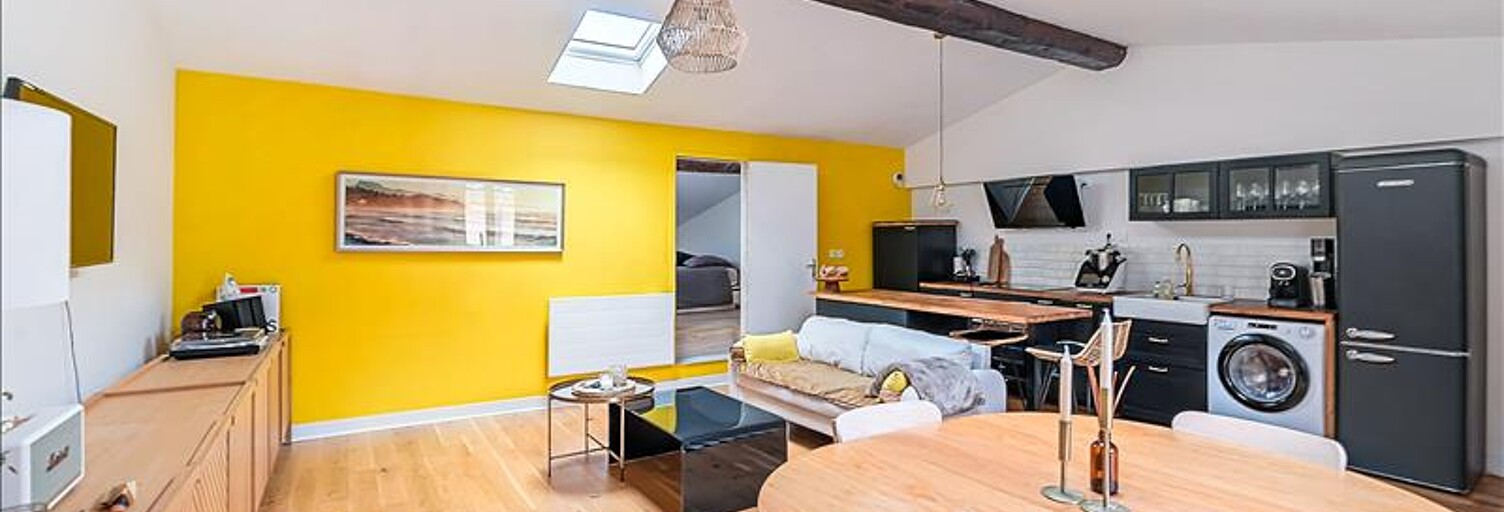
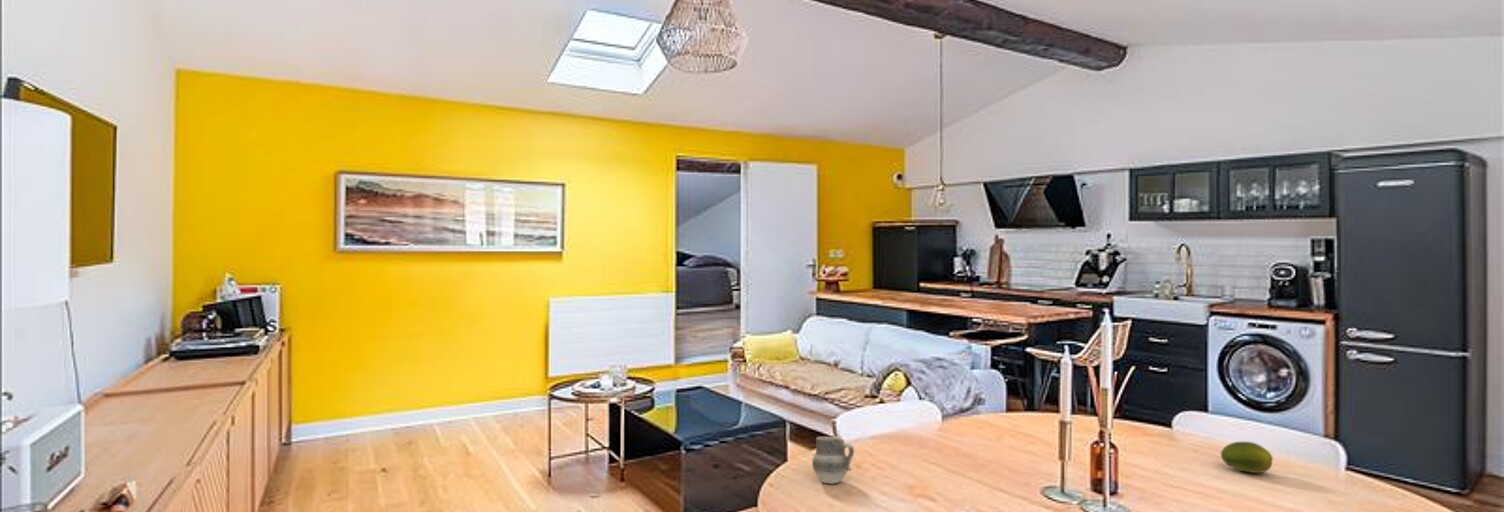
+ fruit (1246, 456)
+ cup (833, 459)
